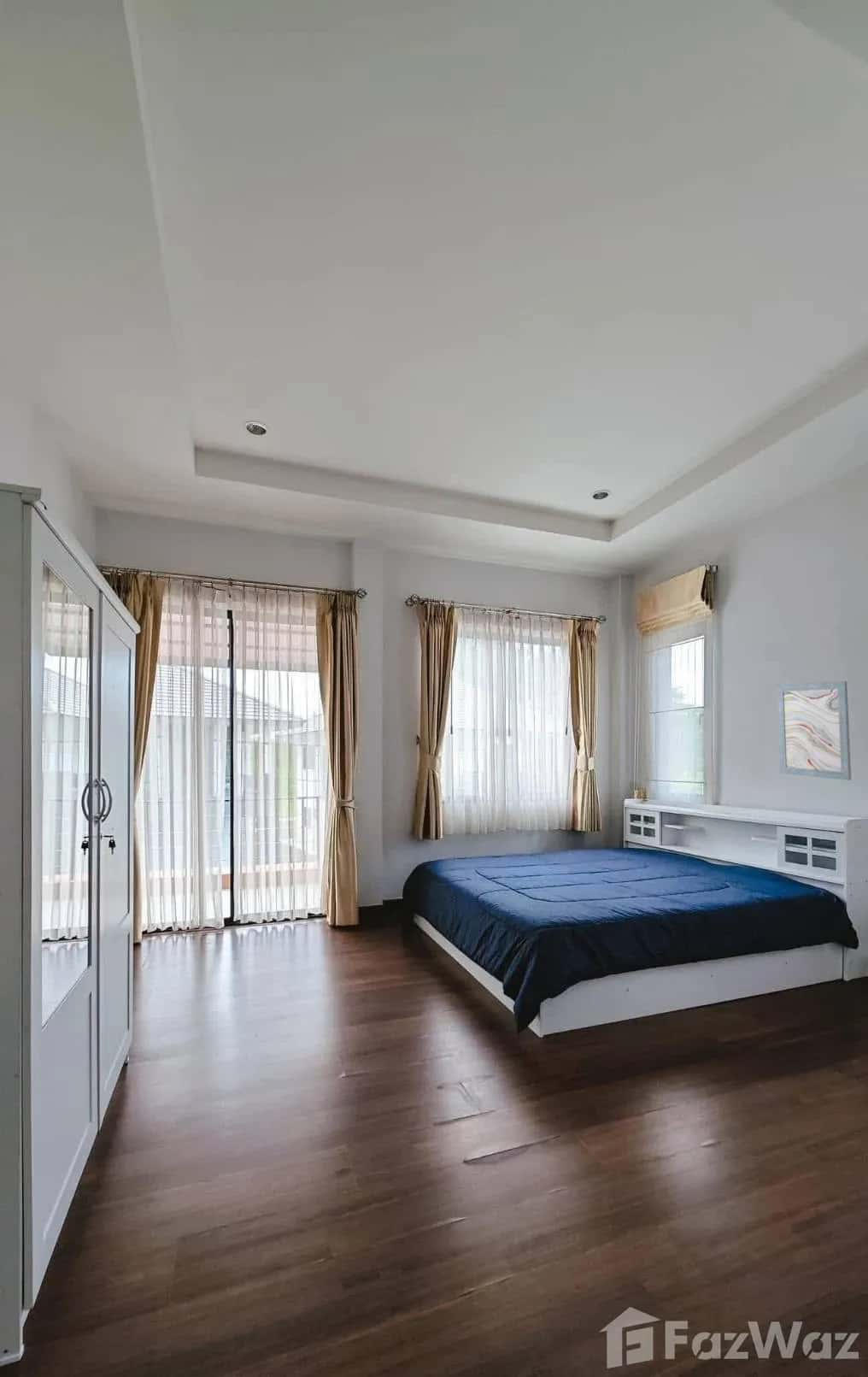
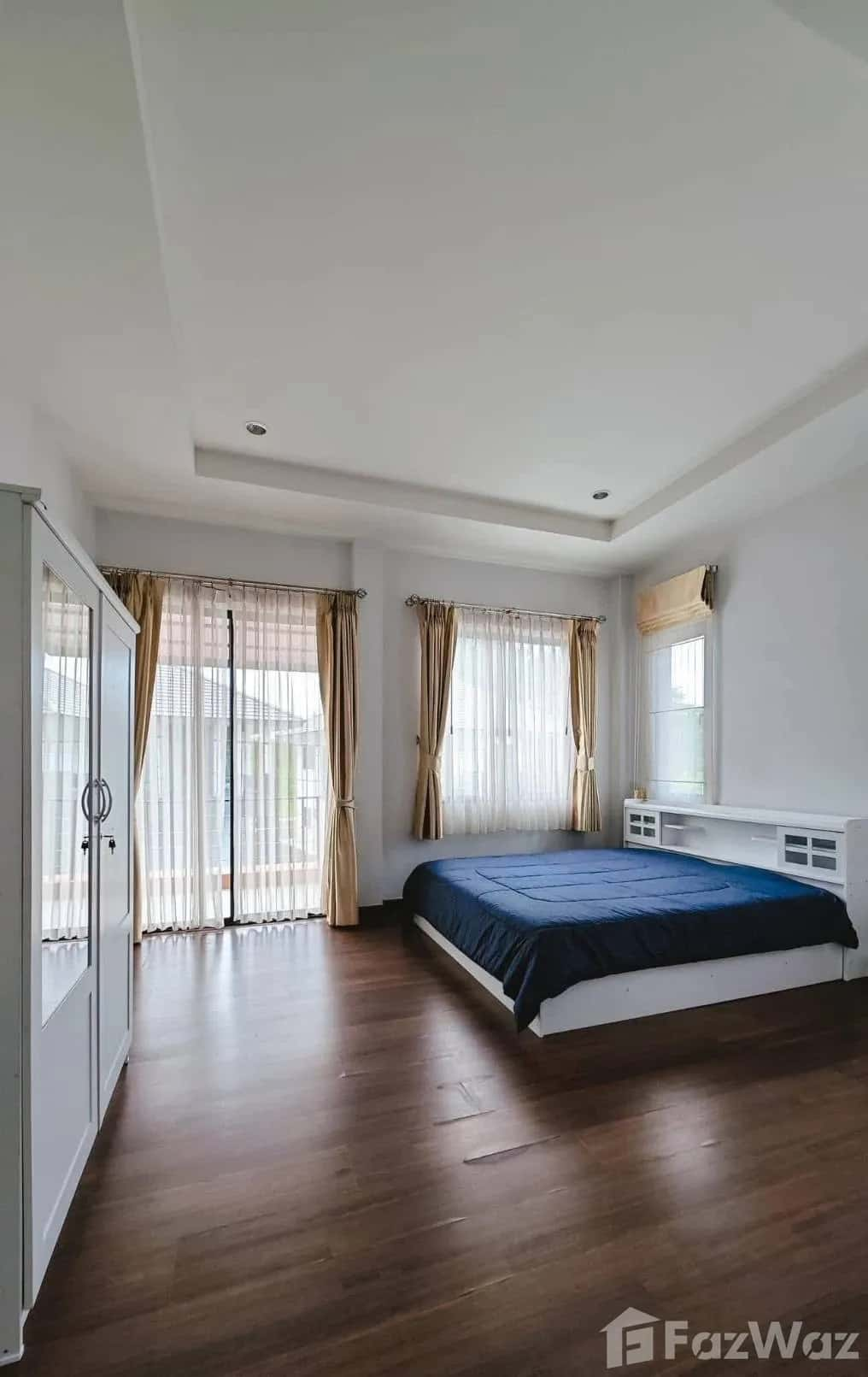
- wall art (812, 729)
